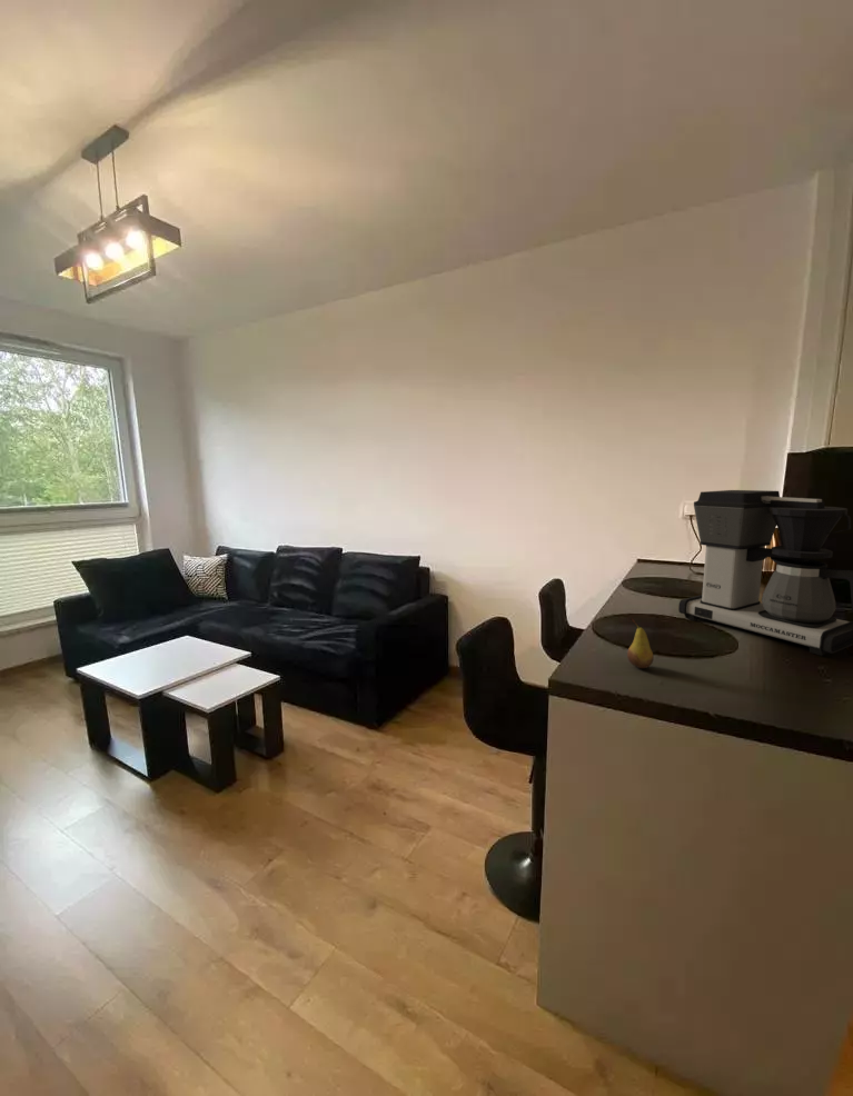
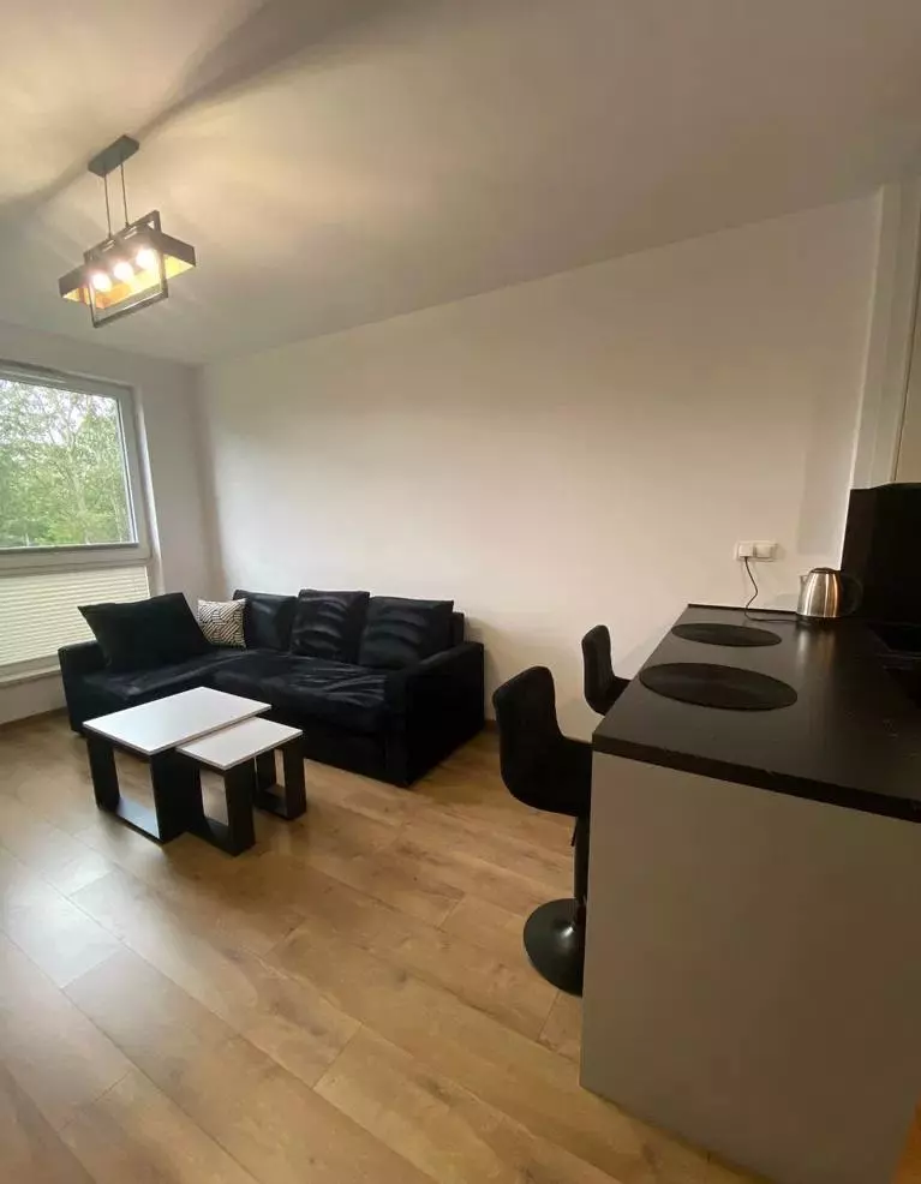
- fruit (641, 642)
- coffee maker (773, 560)
